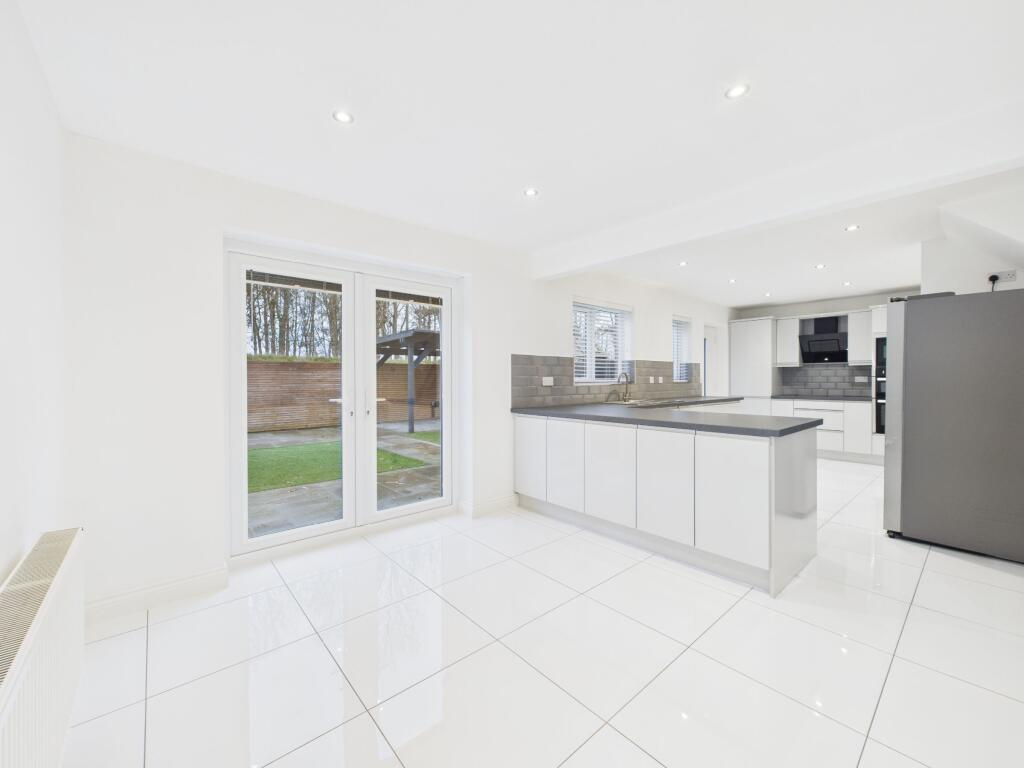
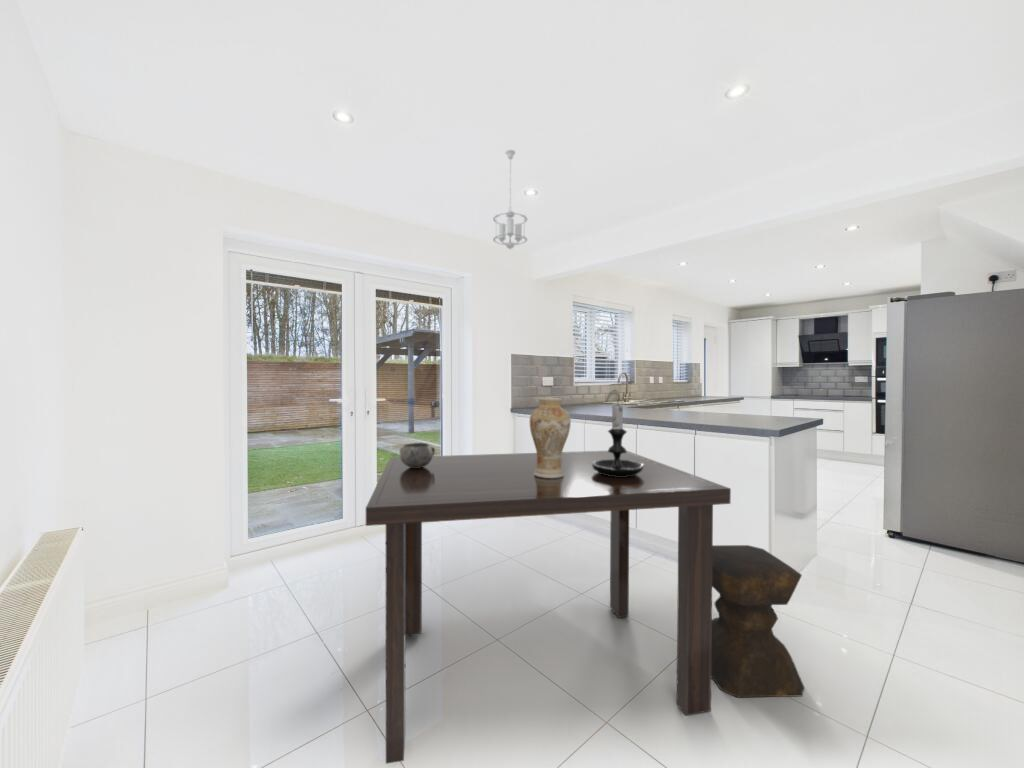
+ candle holder (618, 435)
+ stool (745, 612)
+ decorative bowl (417, 455)
+ pendant light (510, 200)
+ vase (550, 436)
+ dining table (532, 515)
